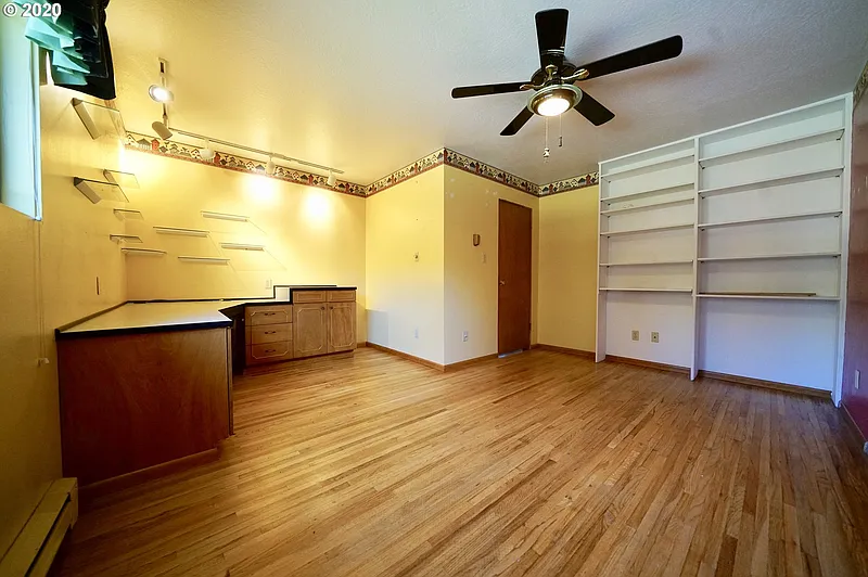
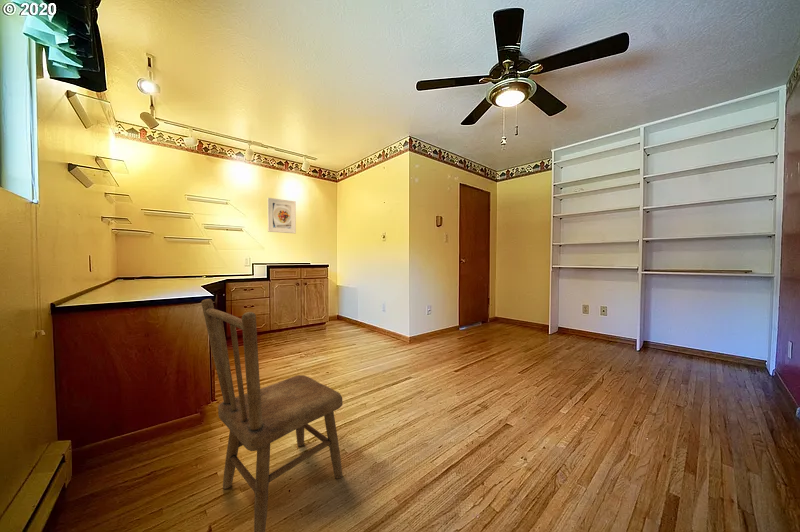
+ dining chair (277, 391)
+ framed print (282, 216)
